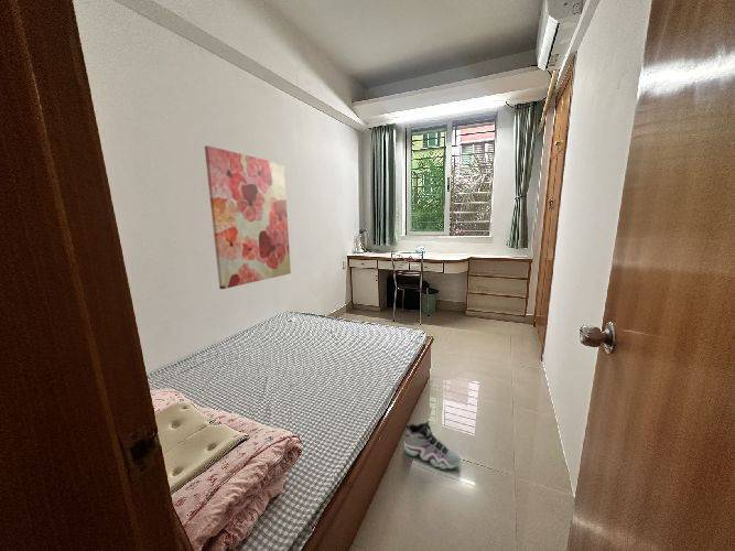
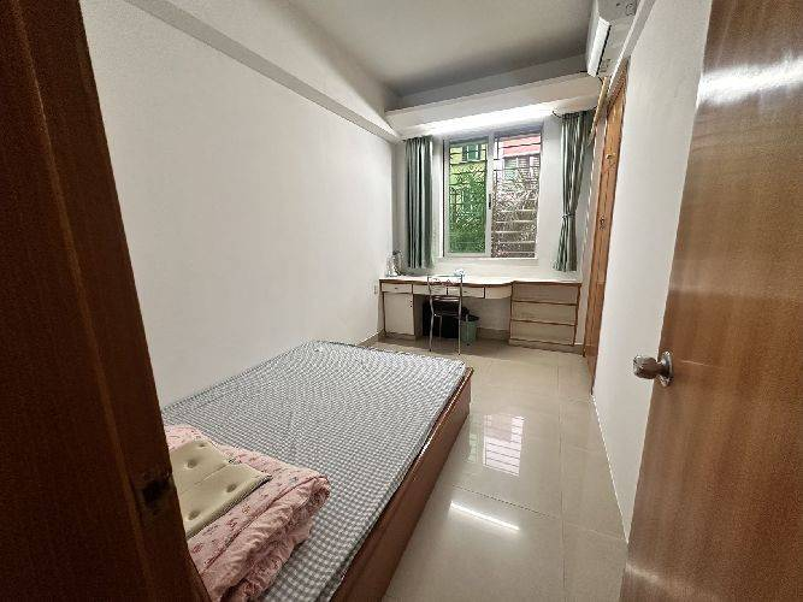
- wall art (255, 220)
- sneaker (431, 440)
